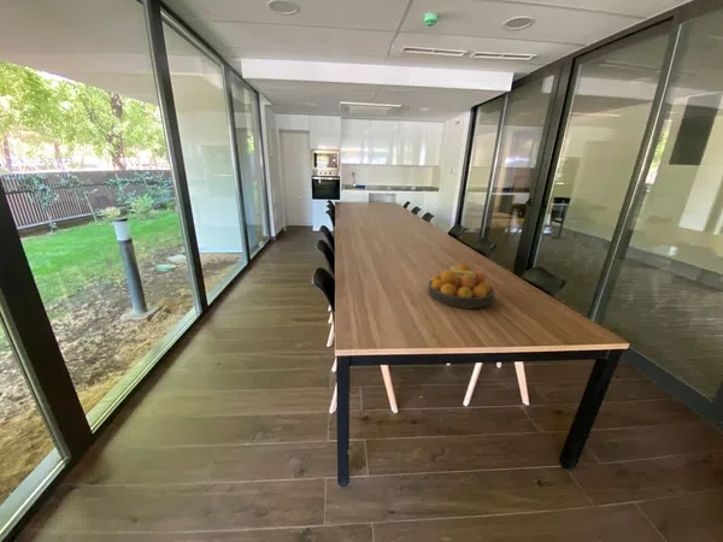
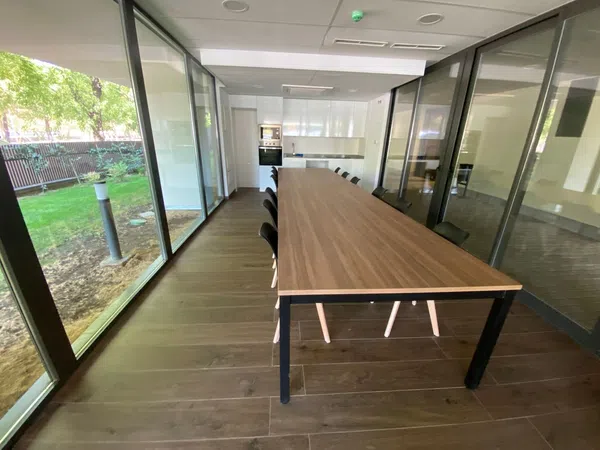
- fruit bowl (462, 281)
